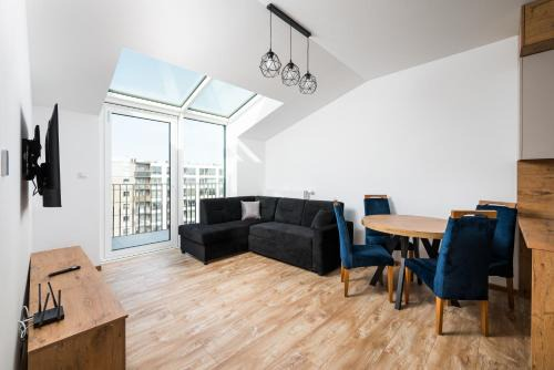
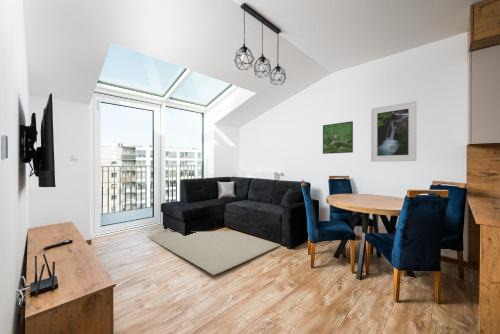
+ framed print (392, 133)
+ rug (210, 240)
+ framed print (337, 138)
